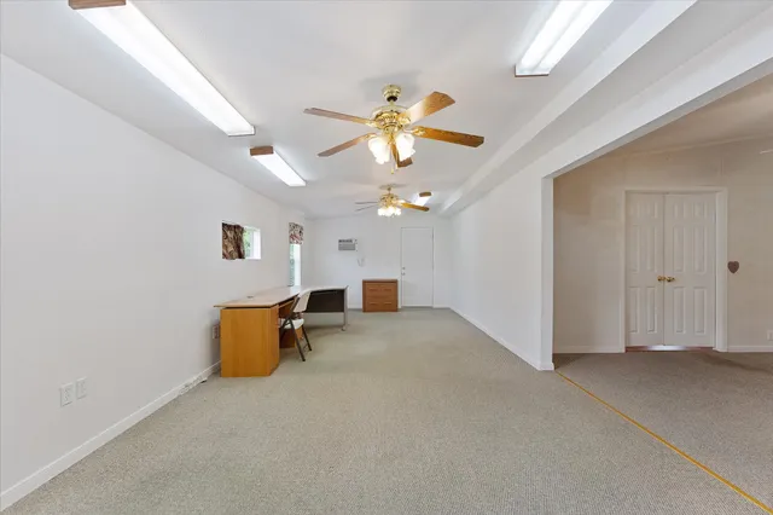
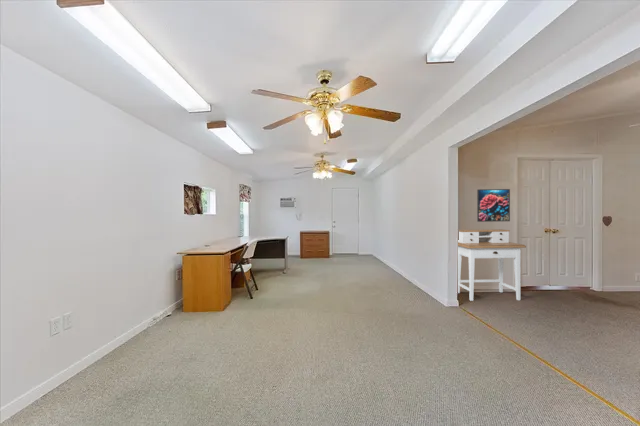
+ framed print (493, 205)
+ desk (487, 257)
